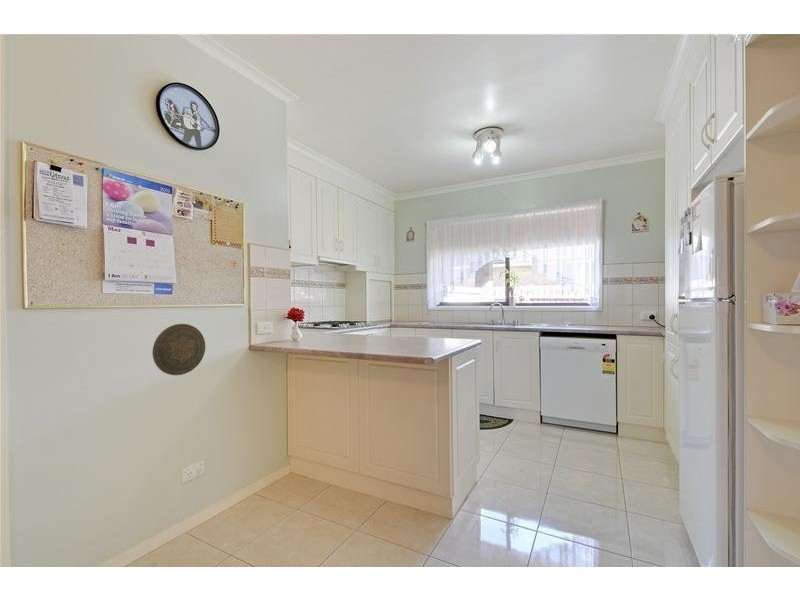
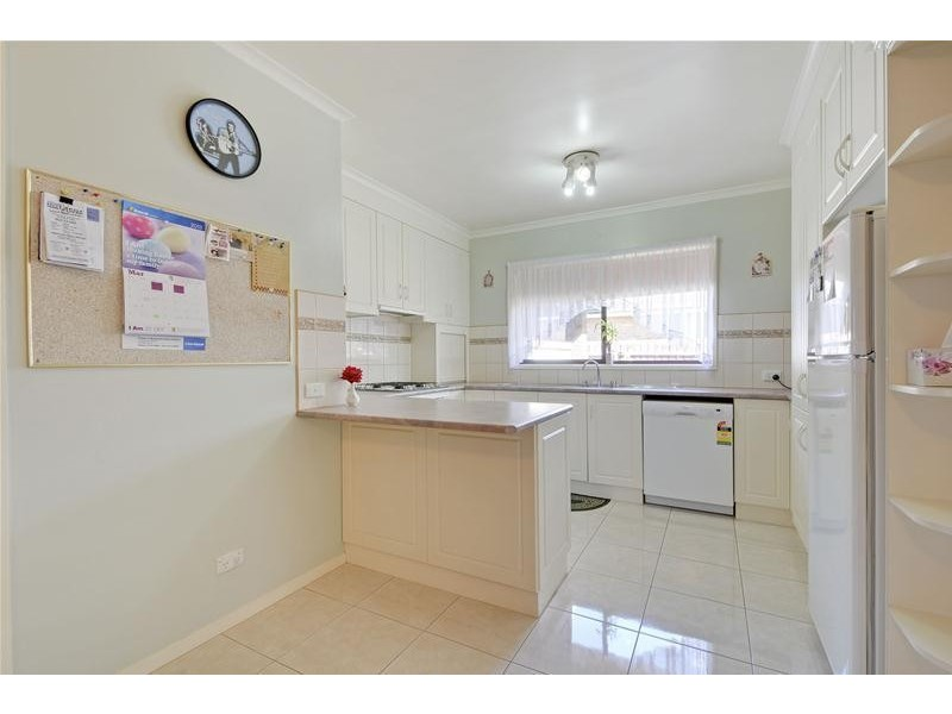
- decorative plate (181, 349)
